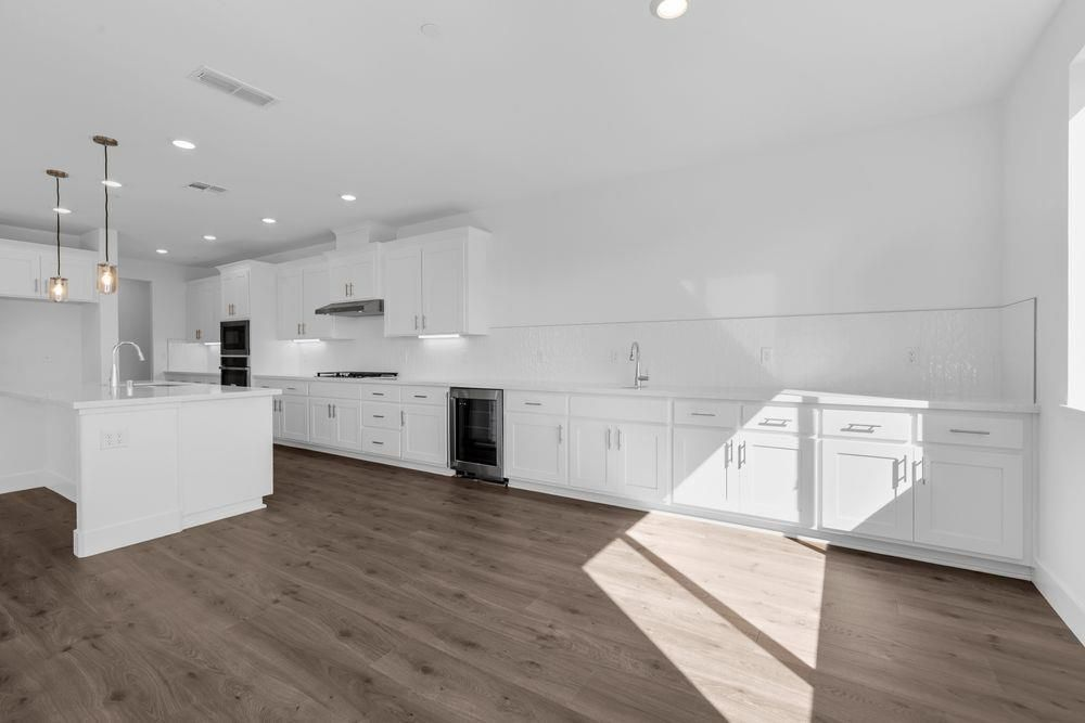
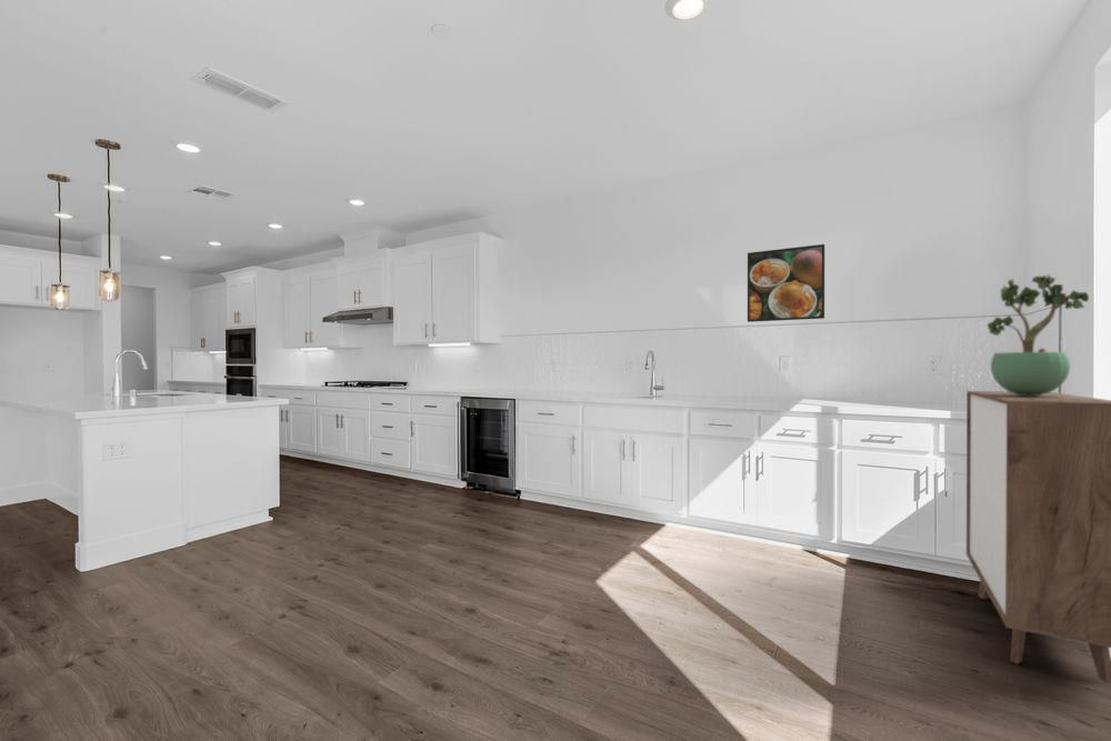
+ cabinet (1037, 514)
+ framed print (784, 284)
+ potted plant (1032, 336)
